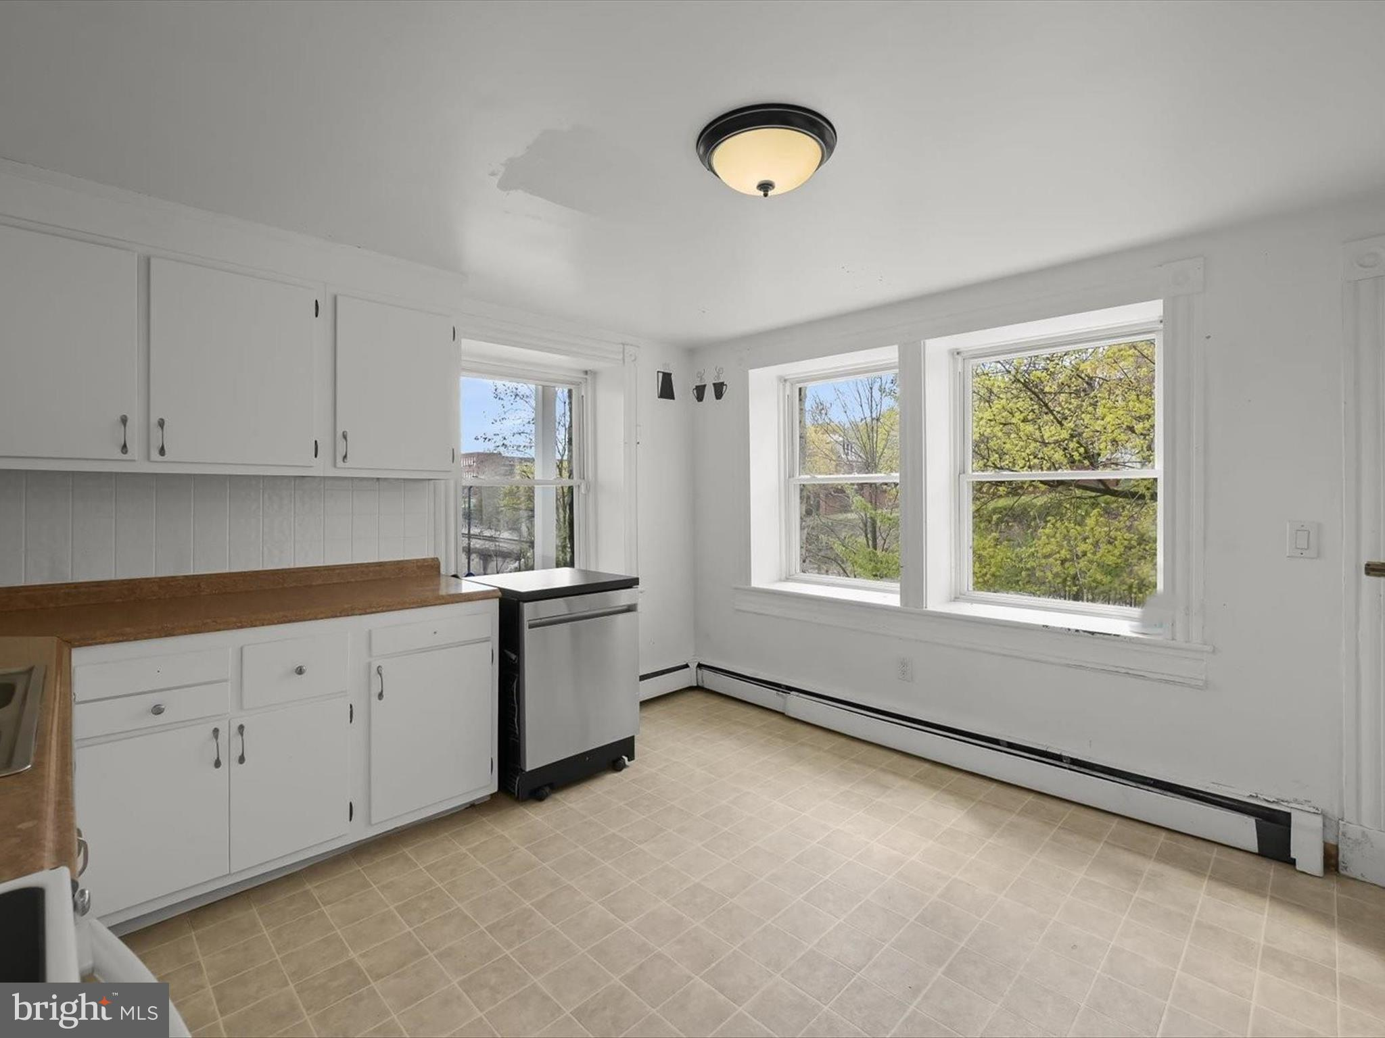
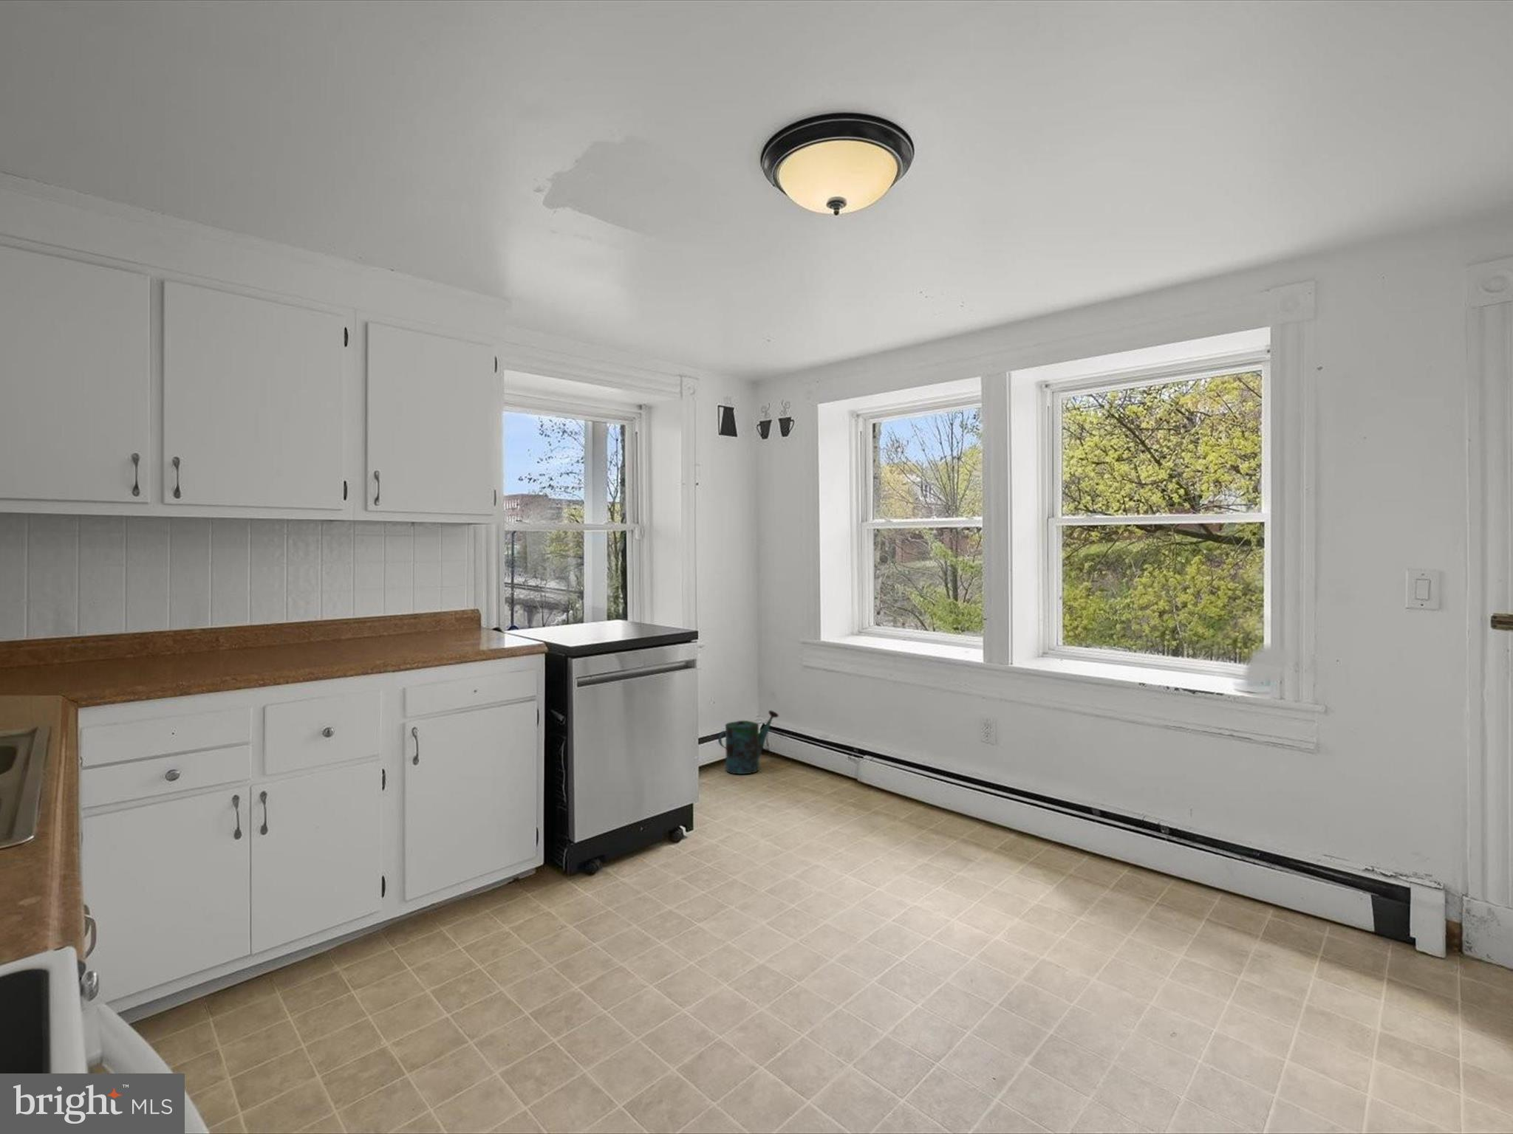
+ watering can (749, 741)
